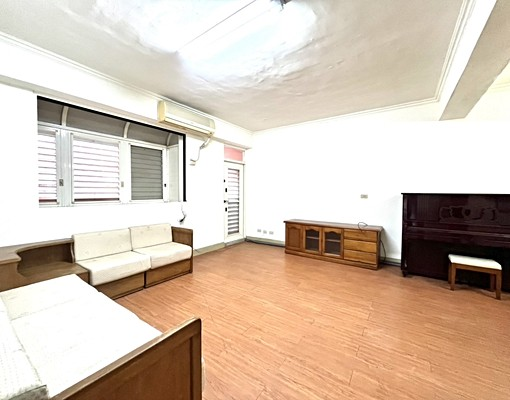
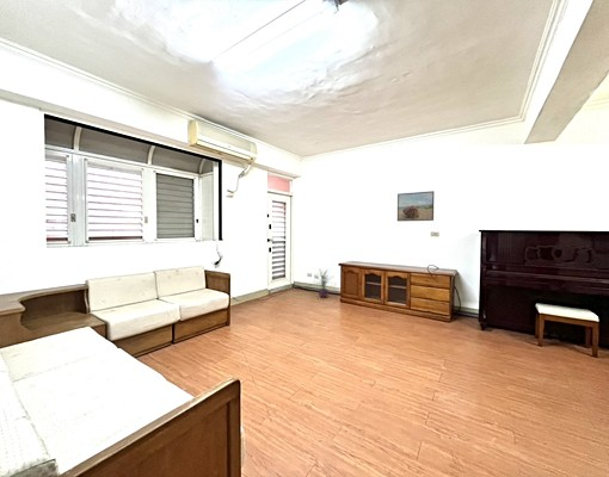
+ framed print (414, 206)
+ decorative plant (324, 283)
